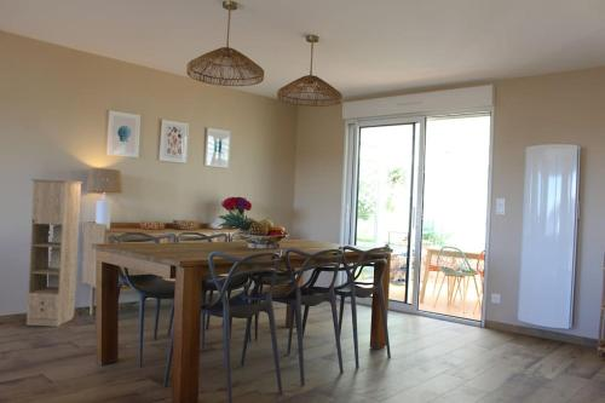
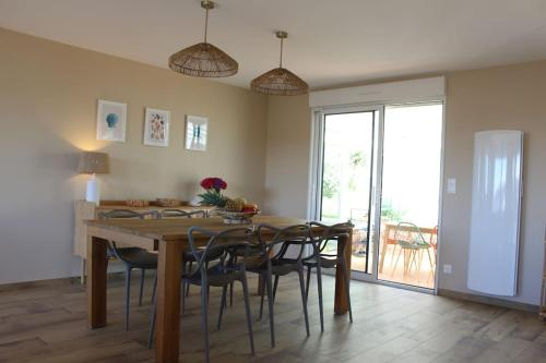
- storage cabinet (53, 251)
